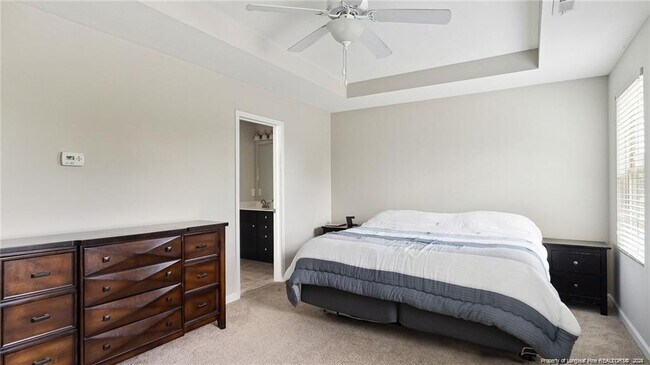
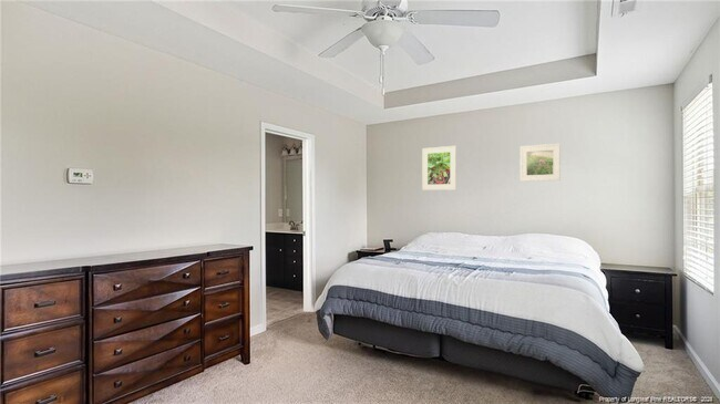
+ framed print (539, 163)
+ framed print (439, 168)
